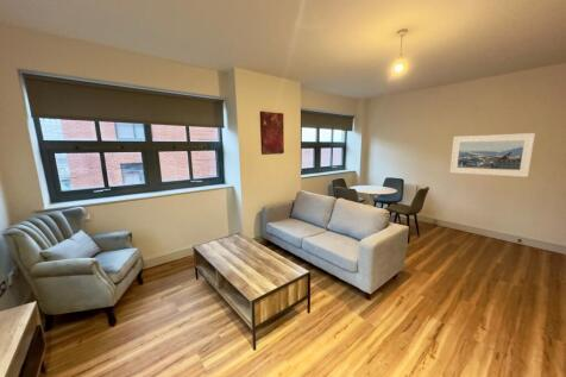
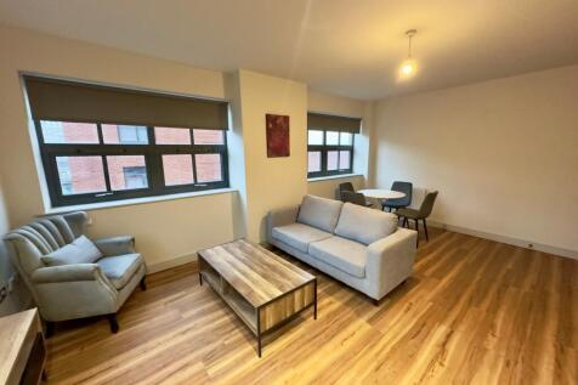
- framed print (488, 155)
